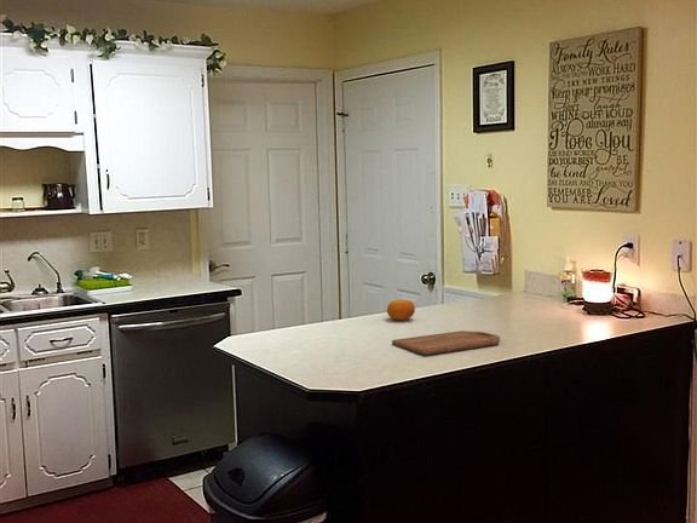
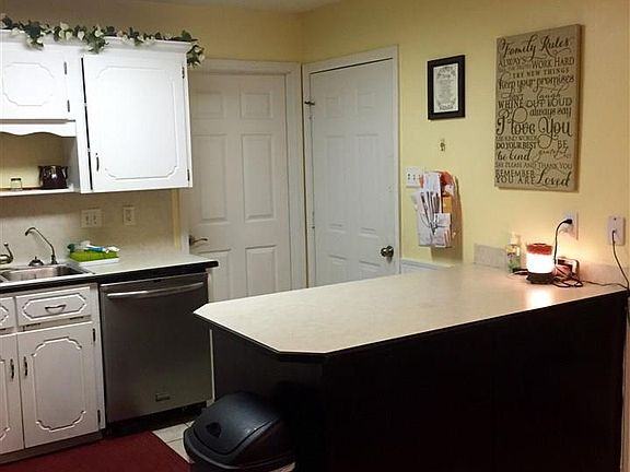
- fruit (401, 309)
- cutting board (450, 340)
